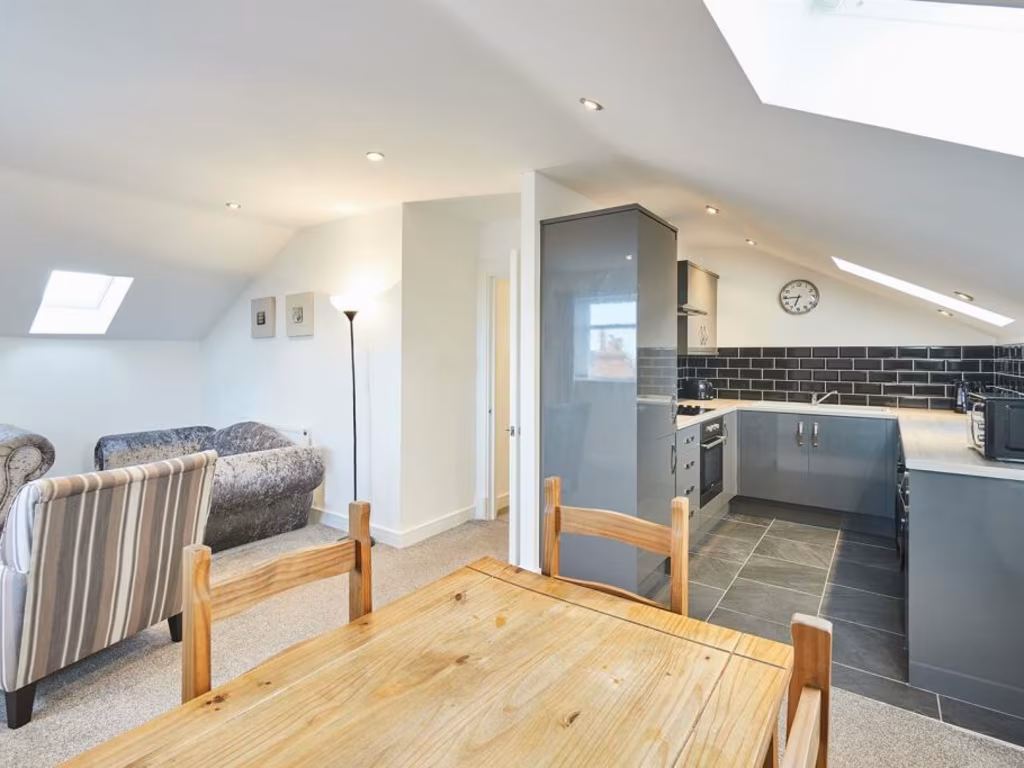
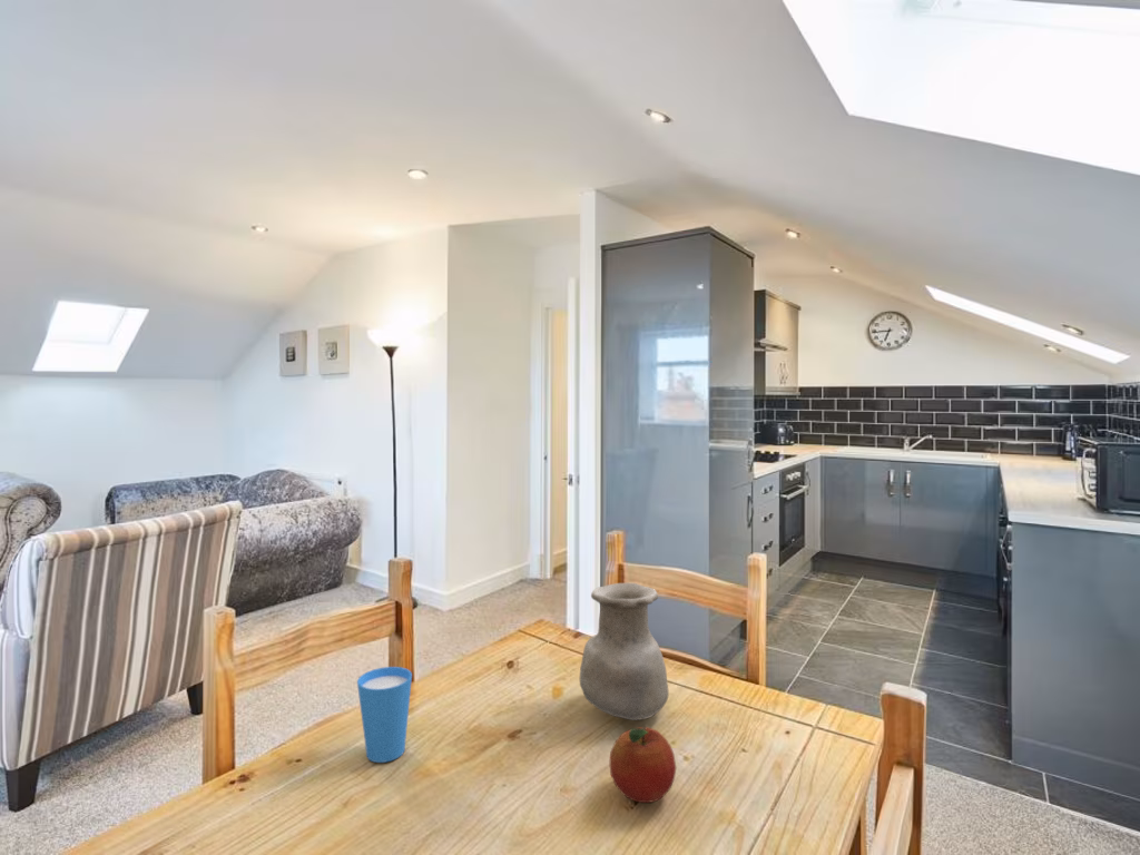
+ fruit (642, 758)
+ cup (385, 715)
+ vase (623, 650)
